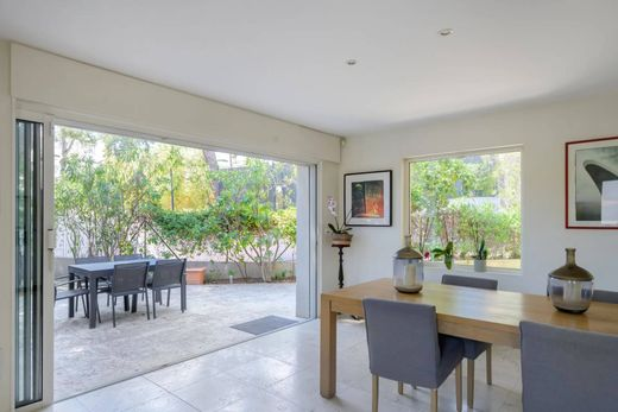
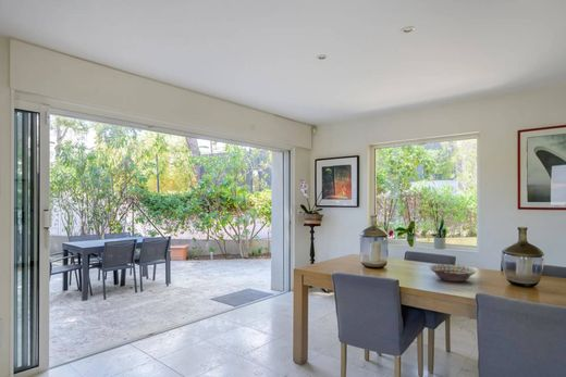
+ decorative bowl (452, 274)
